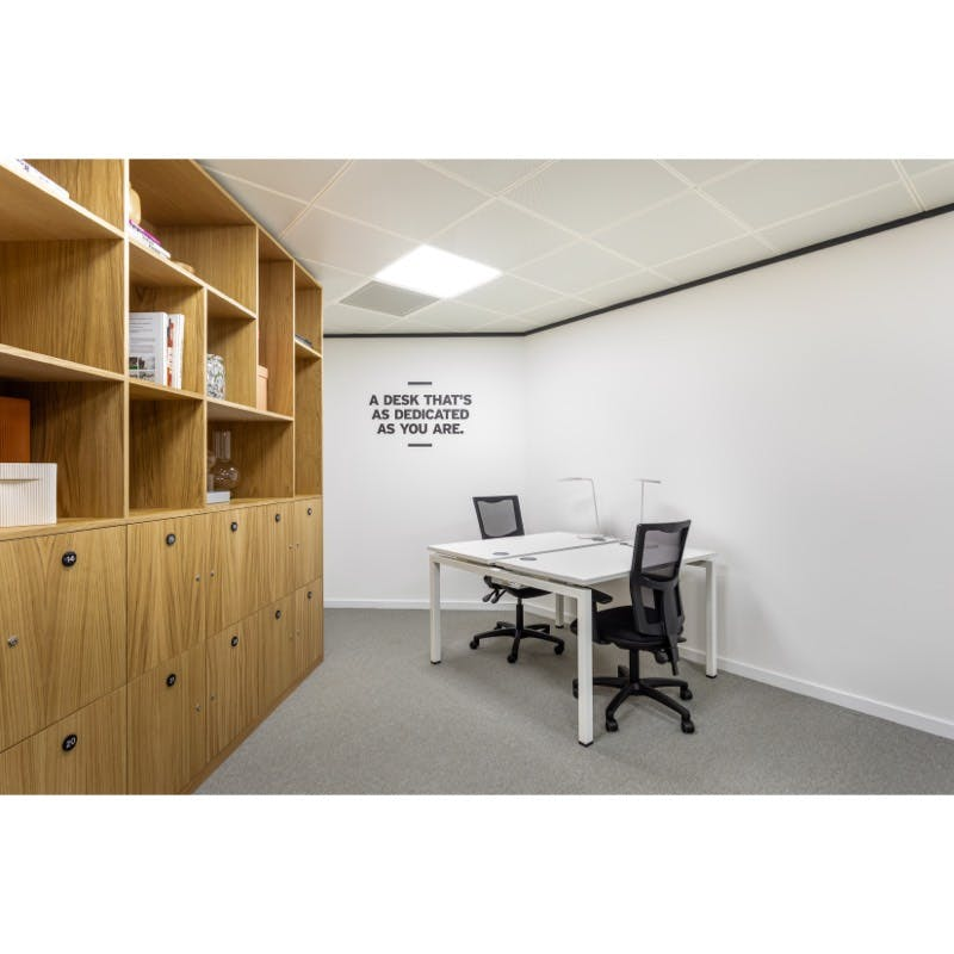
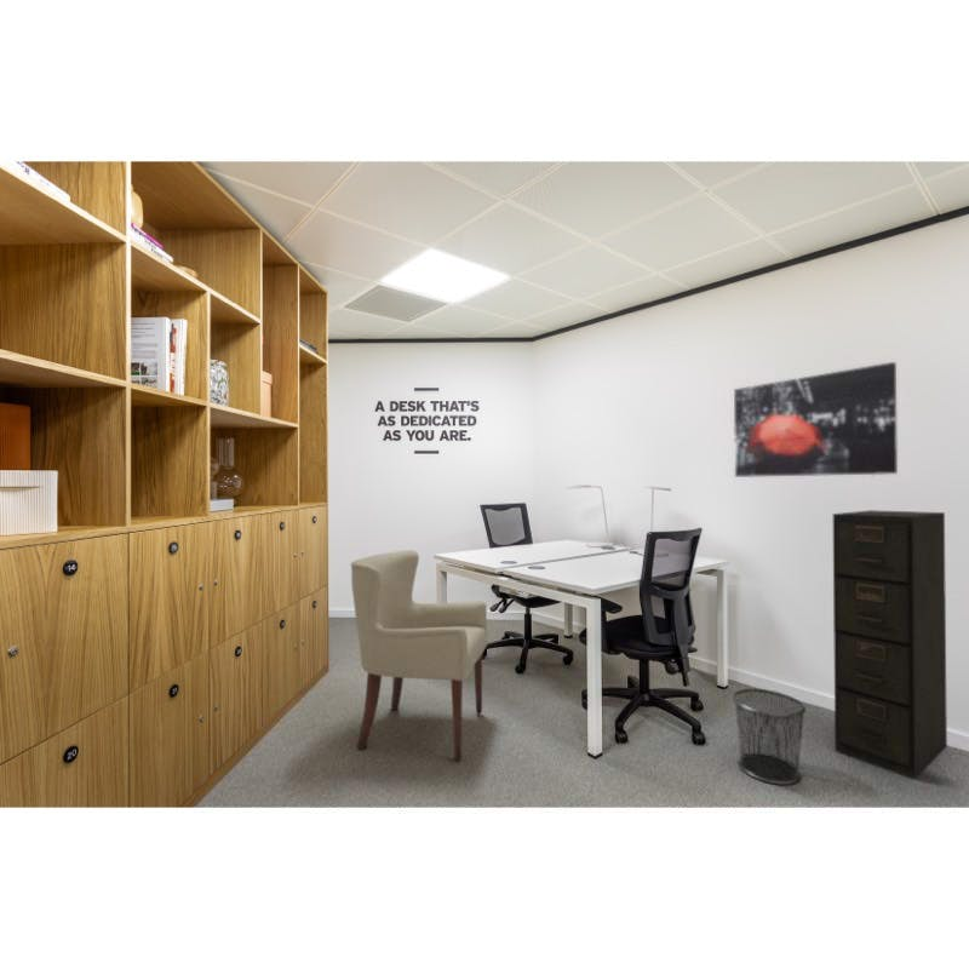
+ filing cabinet (888, 631)
+ waste bin (768, 735)
+ wall art (805, 426)
+ chair (417, 643)
